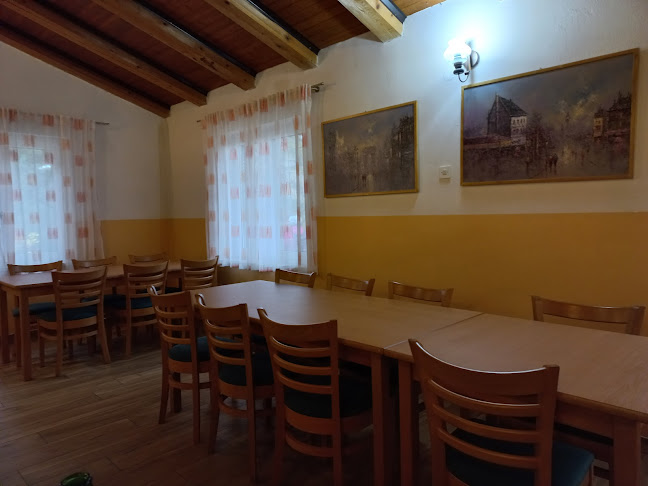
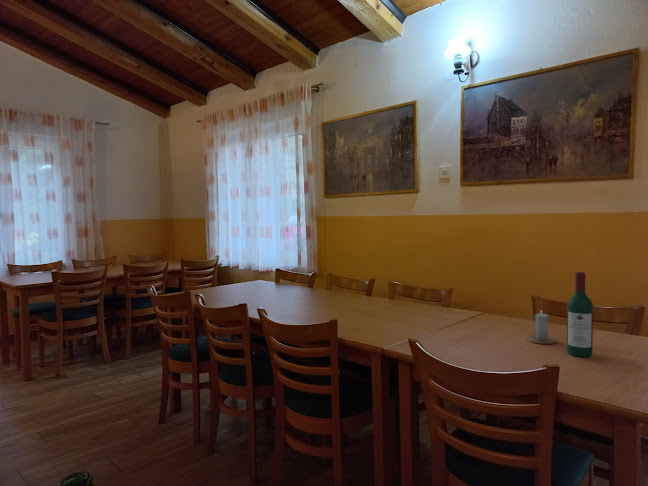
+ wine bottle (579, 313)
+ candle (541, 322)
